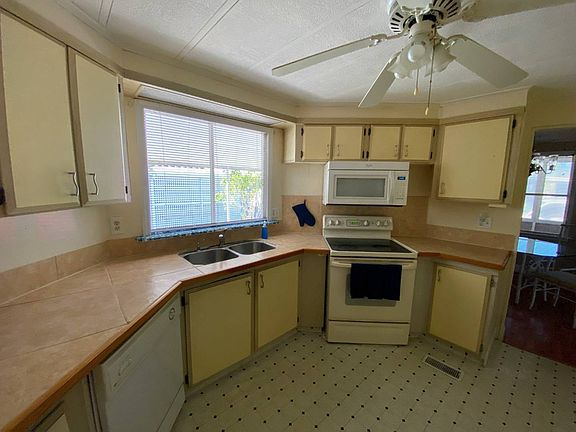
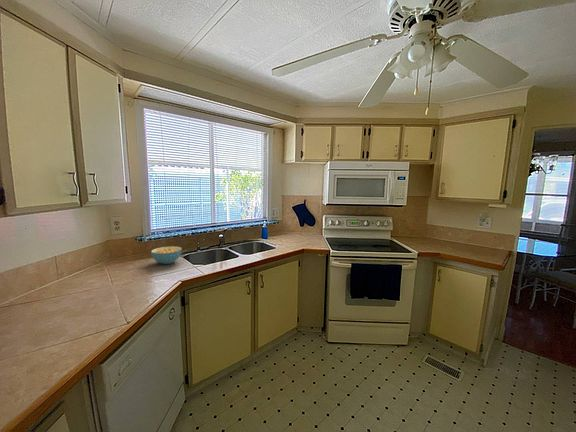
+ cereal bowl (167, 256)
